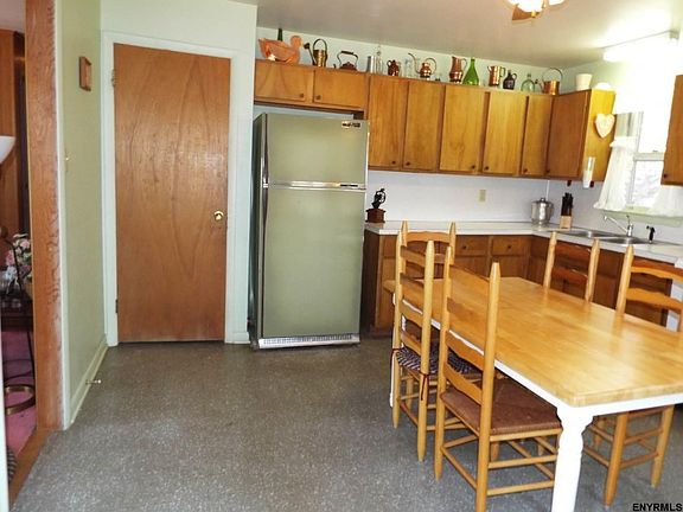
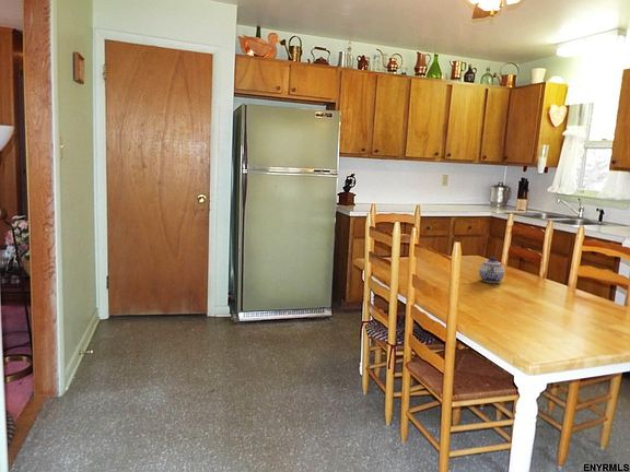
+ teapot (491, 269)
